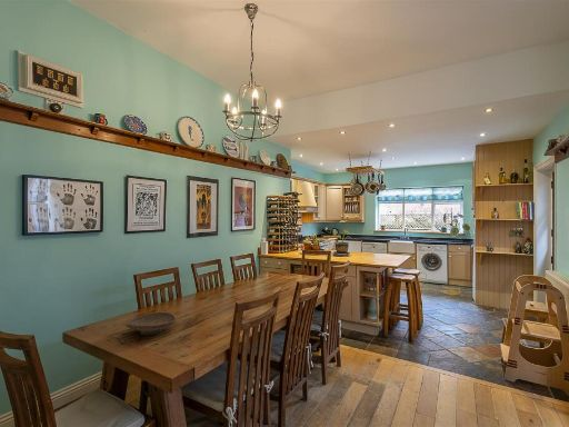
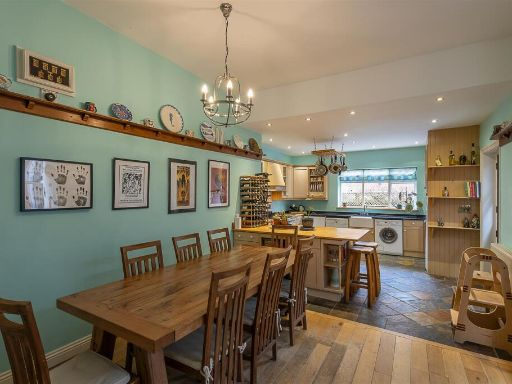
- decorative bowl (151, 324)
